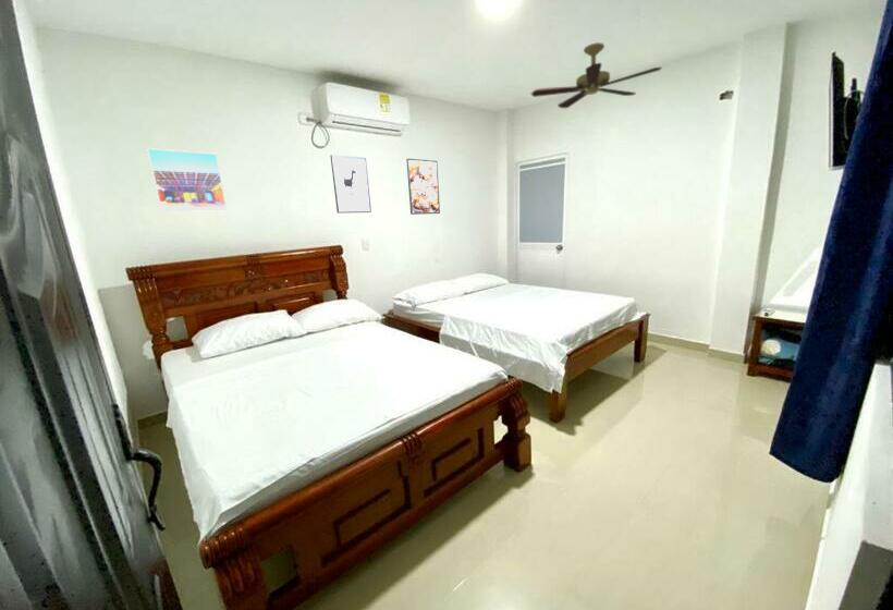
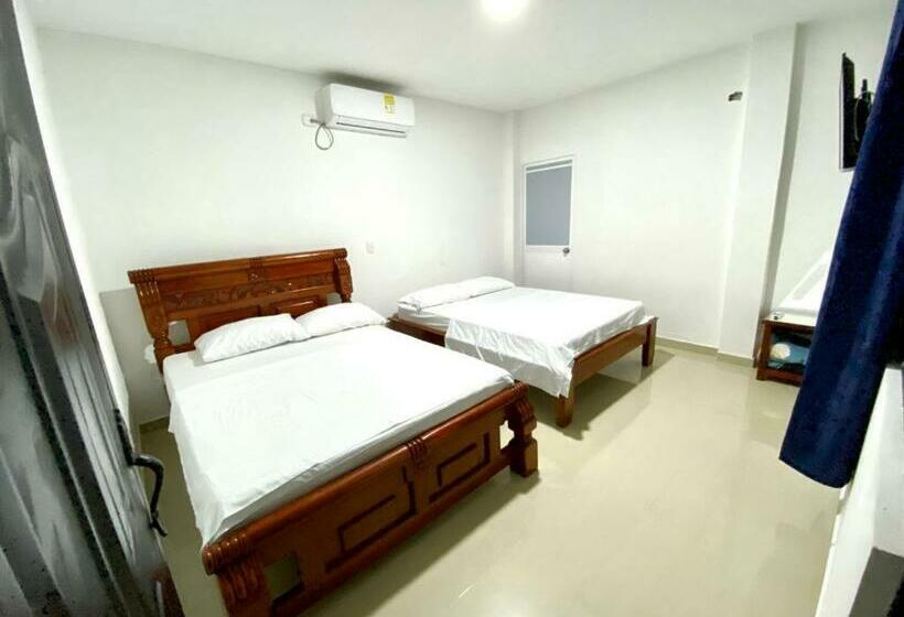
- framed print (189, 181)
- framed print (424, 186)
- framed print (352, 184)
- ceiling fan (591, 69)
